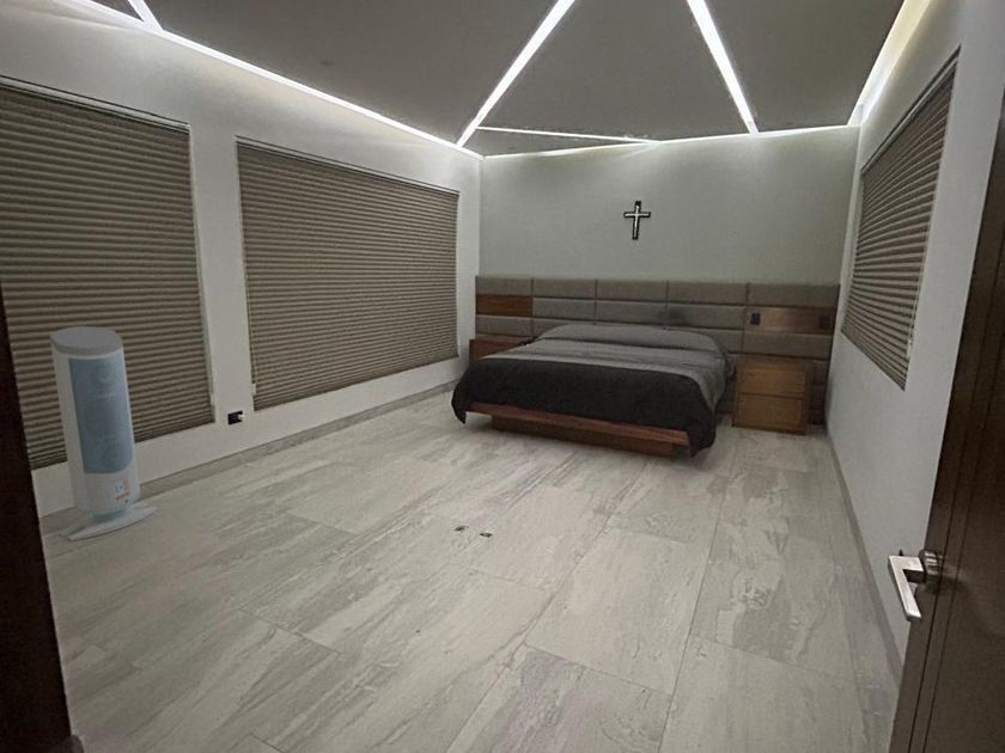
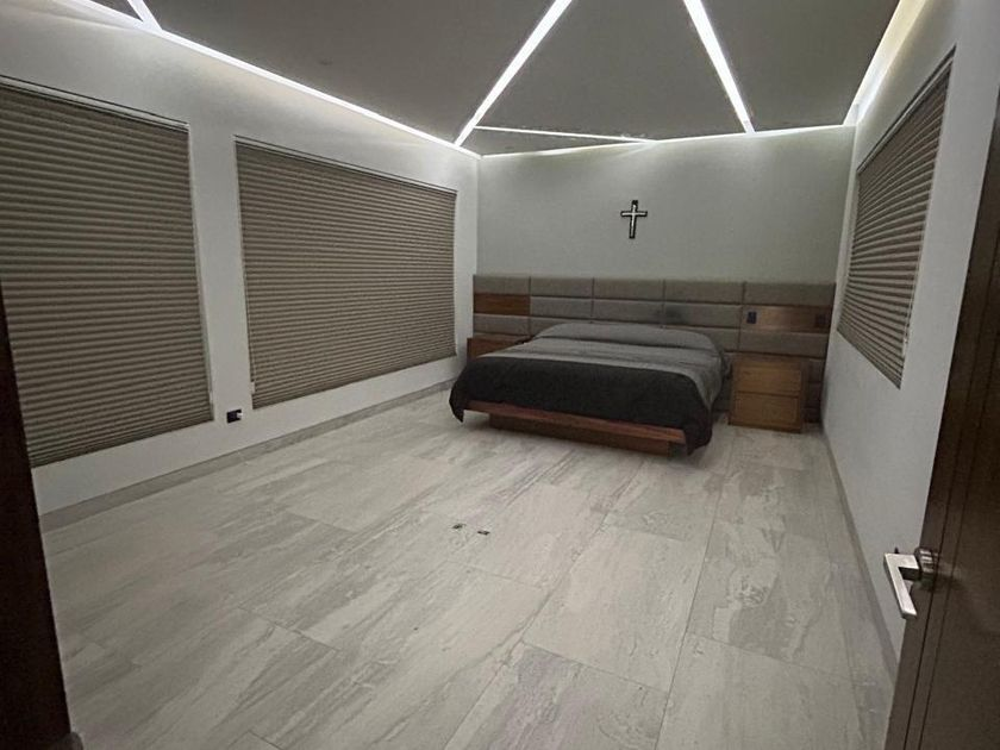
- air purifier (98, 428)
